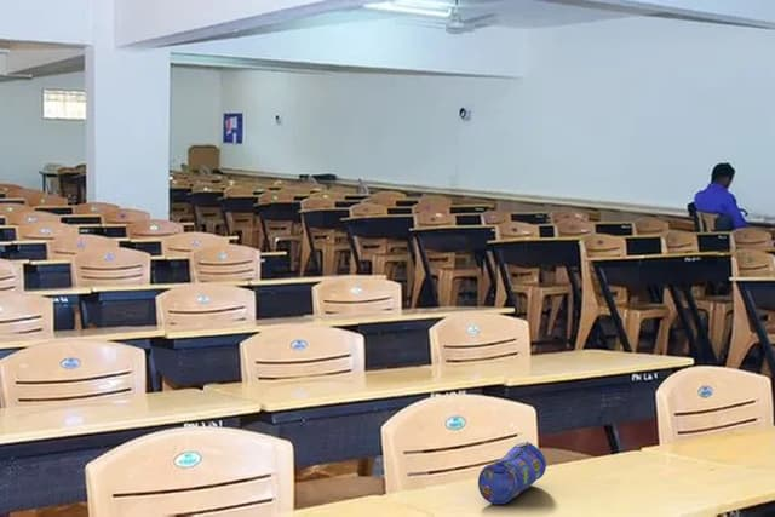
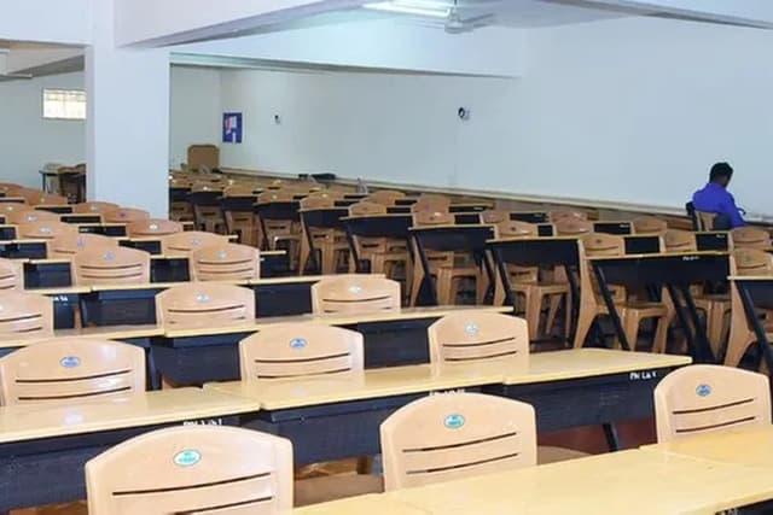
- pencil case (513, 471)
